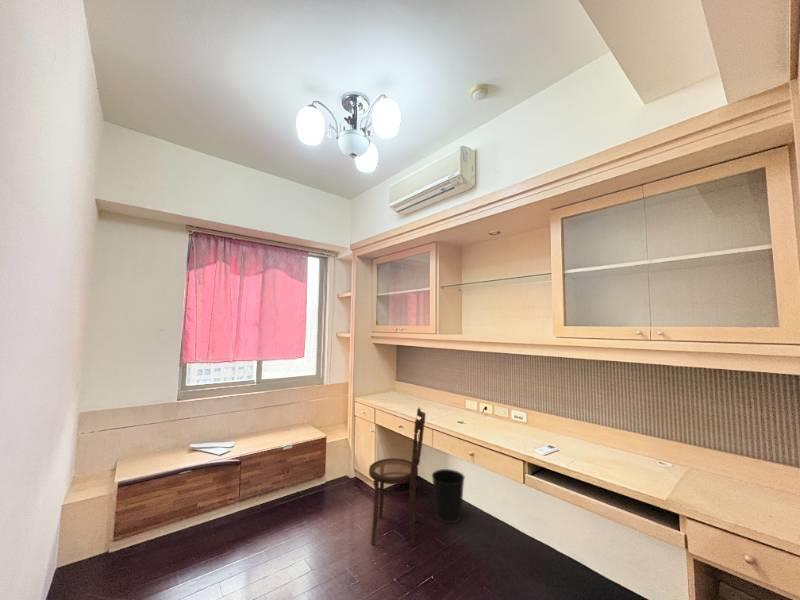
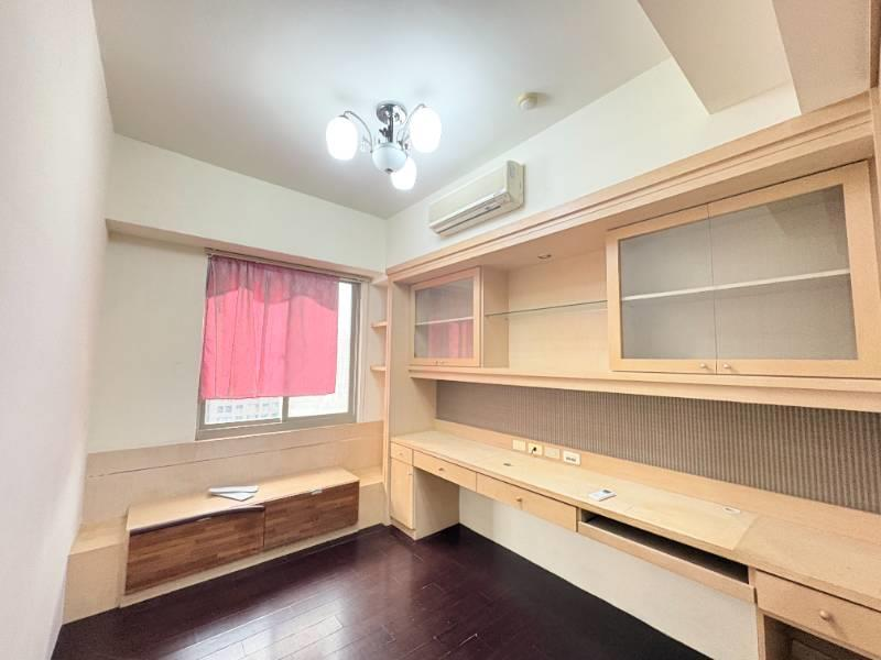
- wastebasket (448, 495)
- chair (397, 470)
